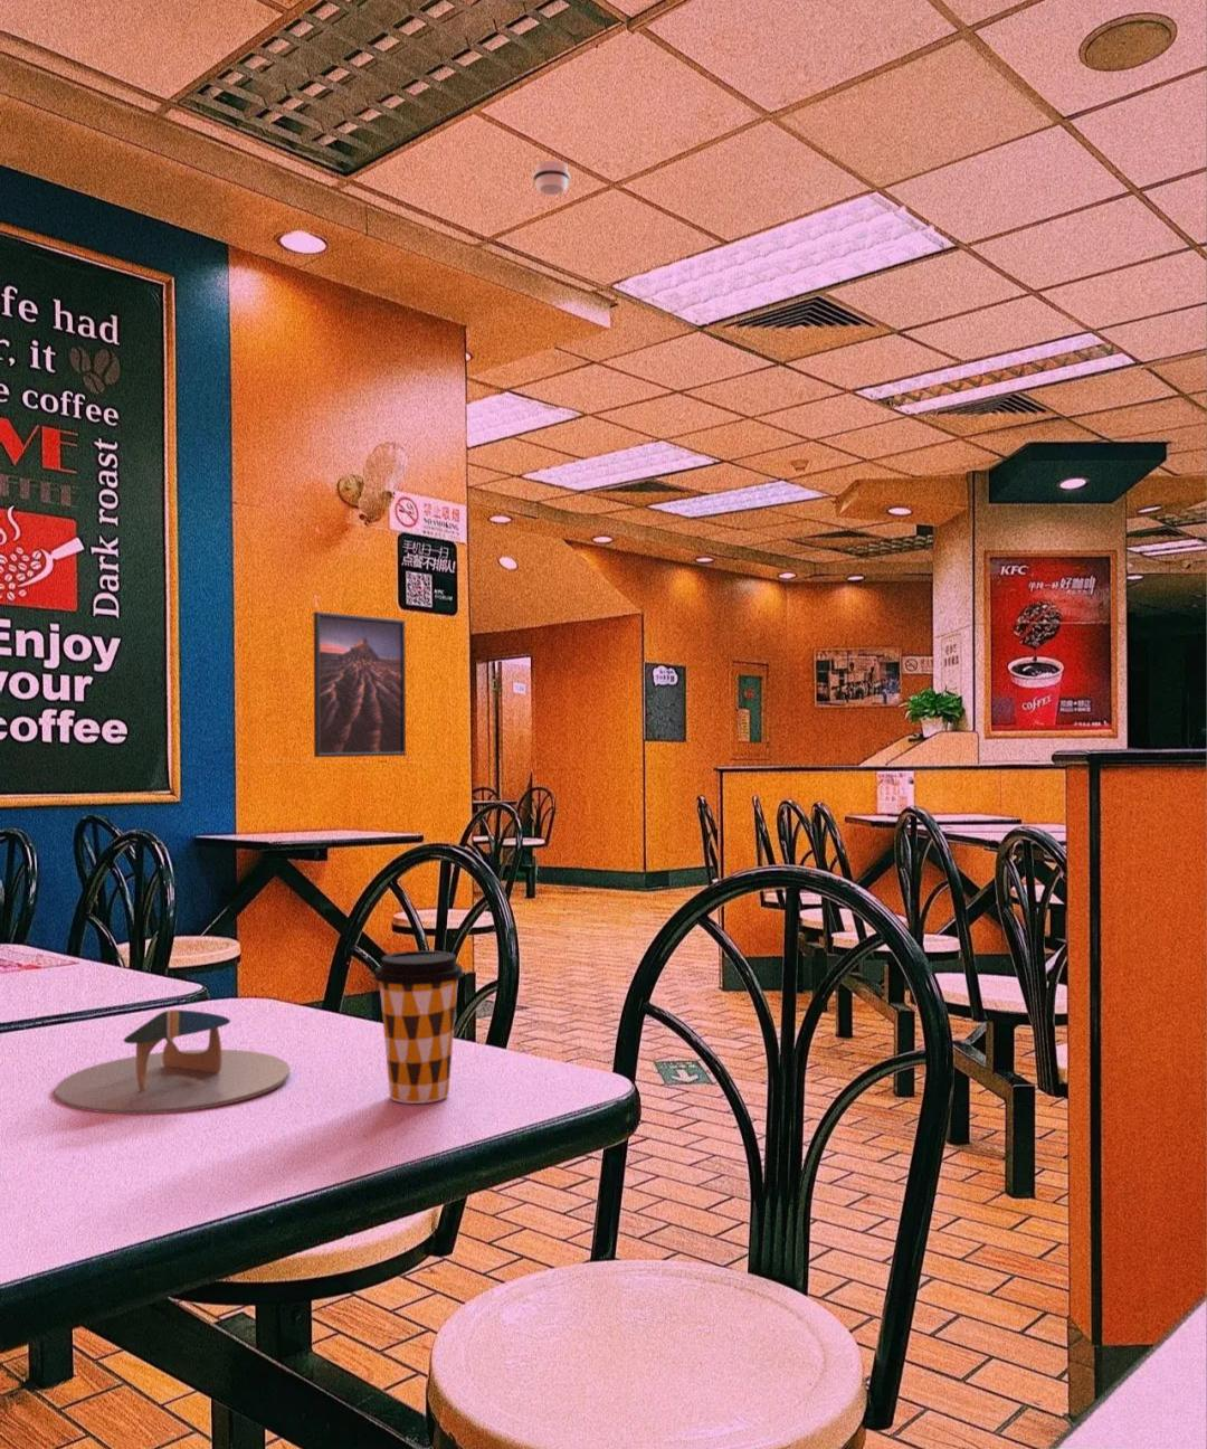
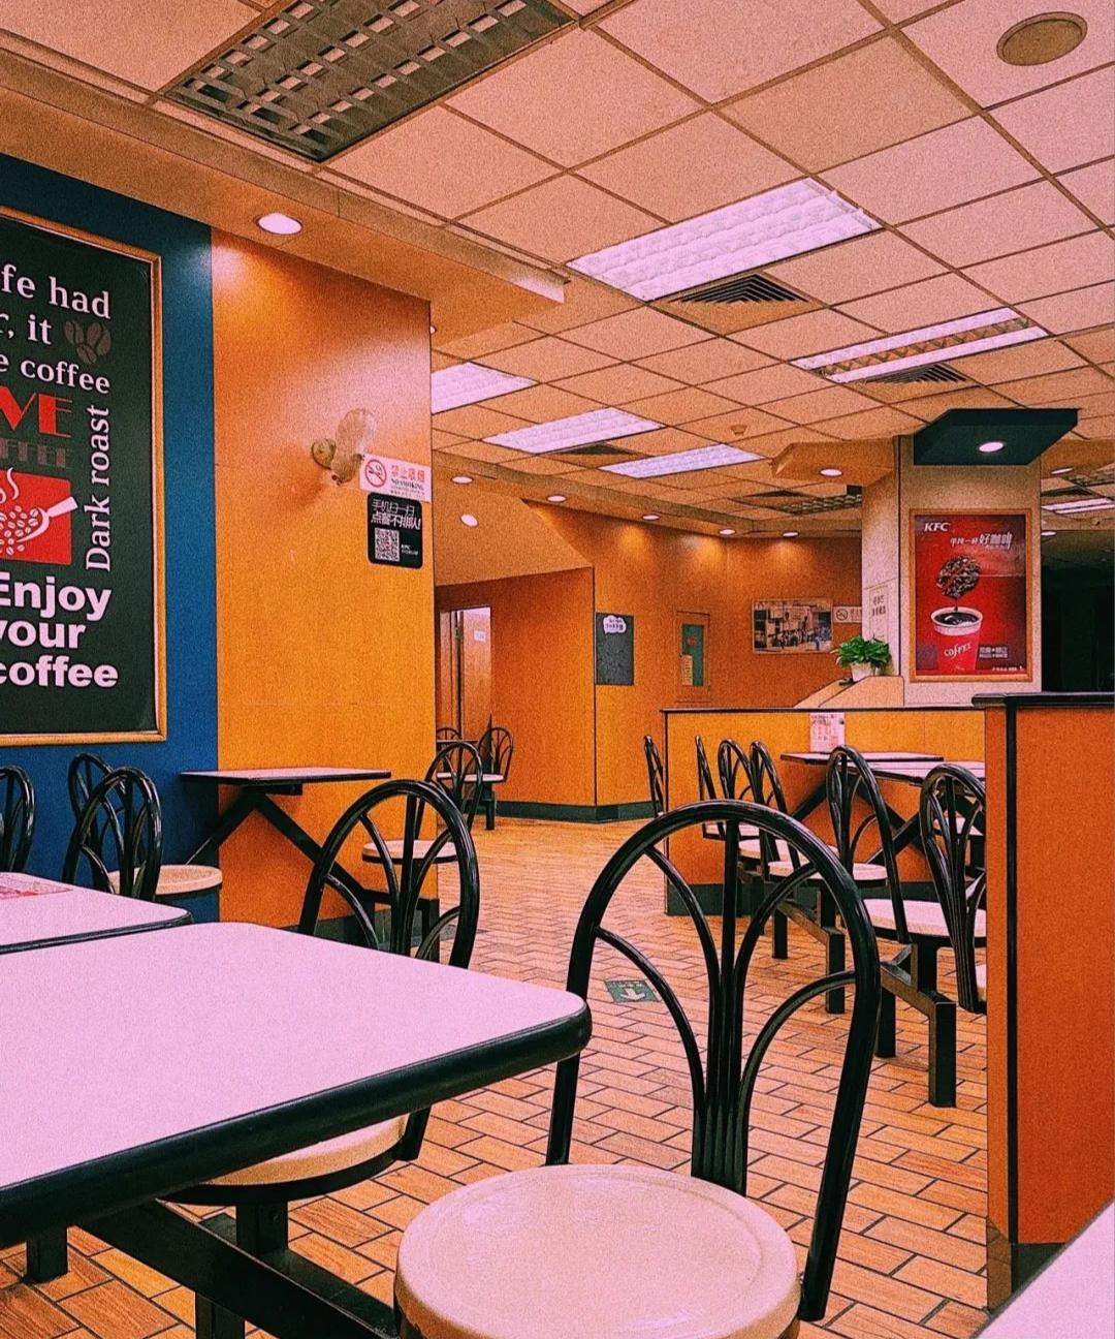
- smoke detector (551, 178)
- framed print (361, 685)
- napkin holder (176, 1052)
- coffee cup (419, 1025)
